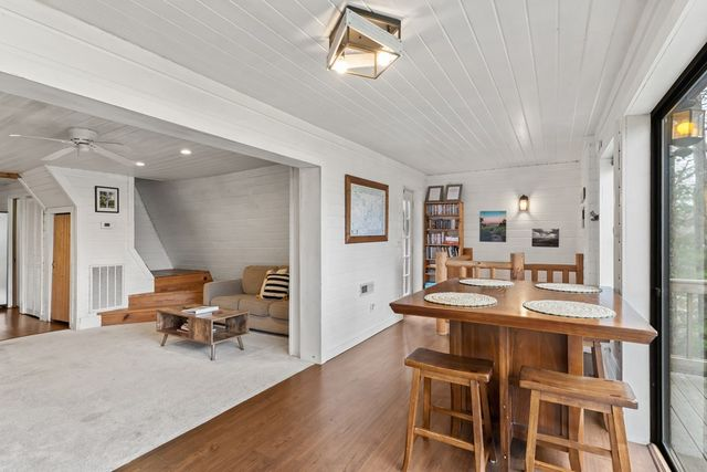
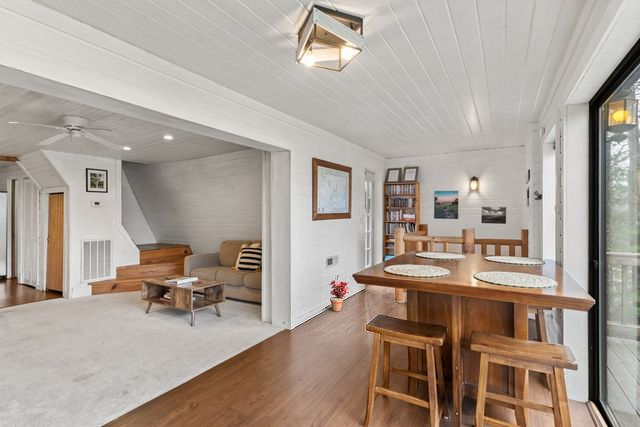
+ potted plant (338, 295)
